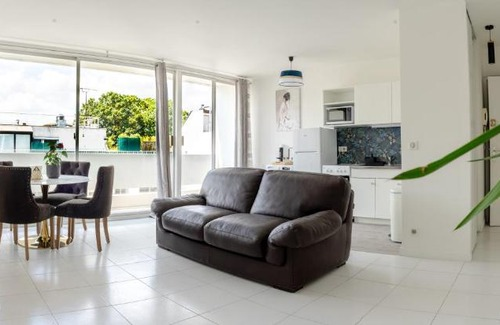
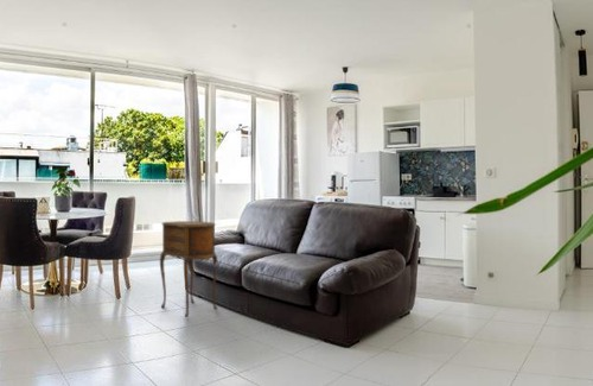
+ side table (191, 265)
